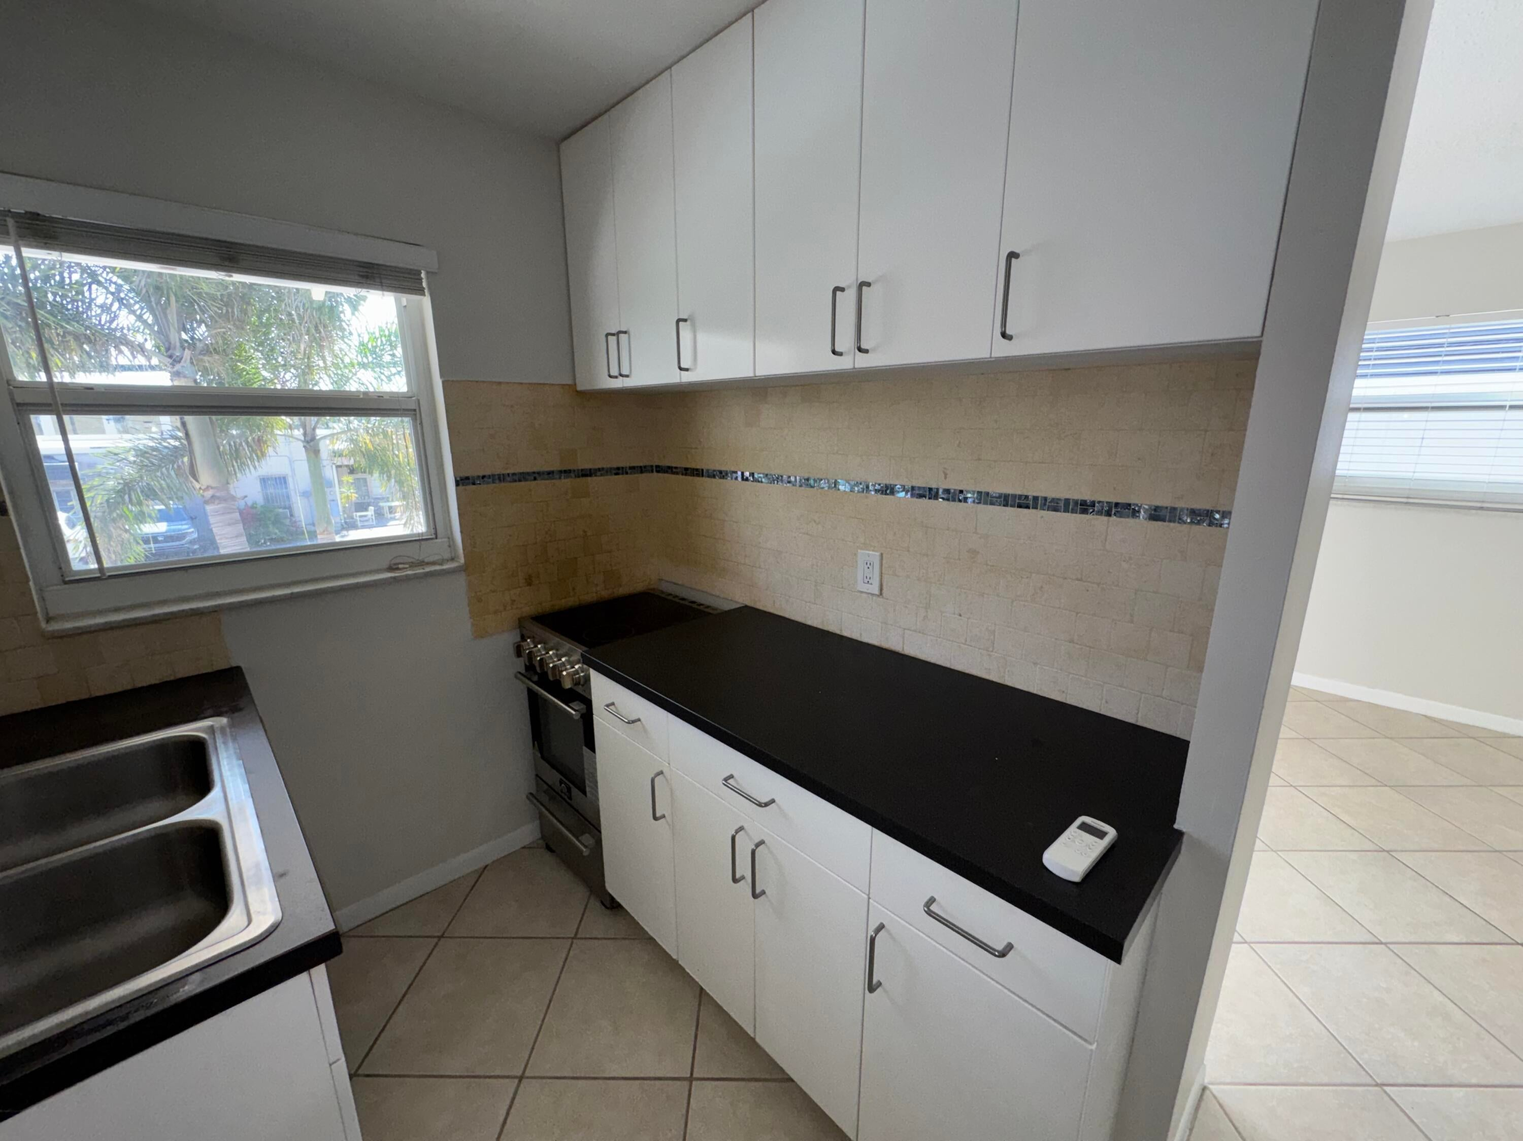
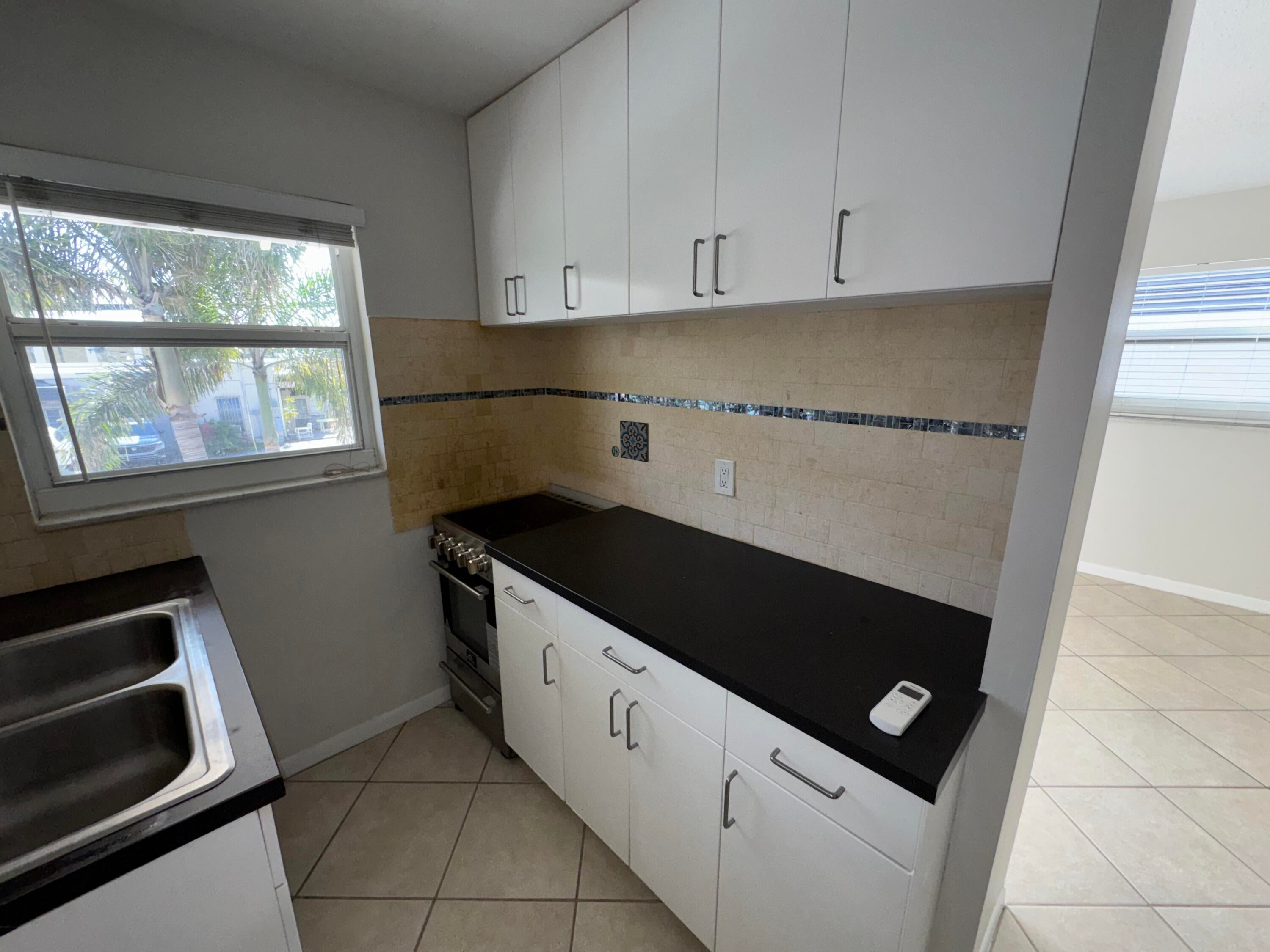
+ decorative tile (629, 440)
